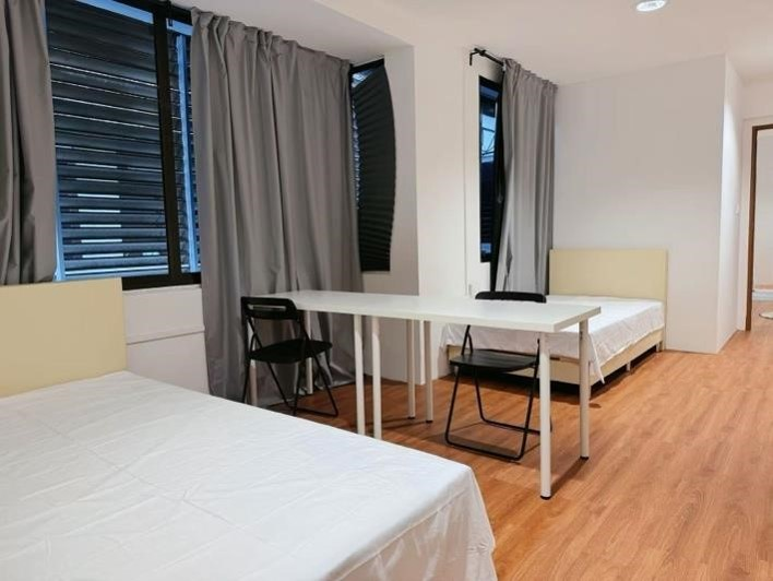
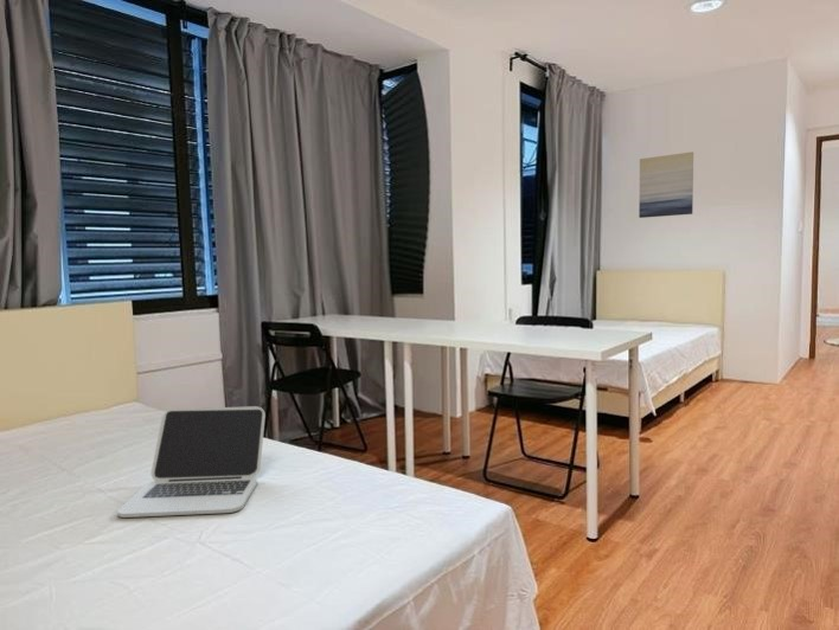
+ laptop (198, 455)
+ wall art (665, 186)
